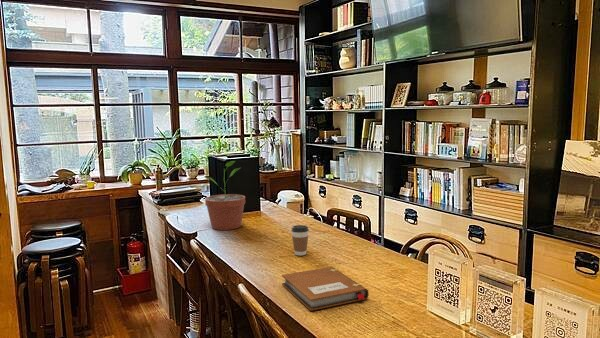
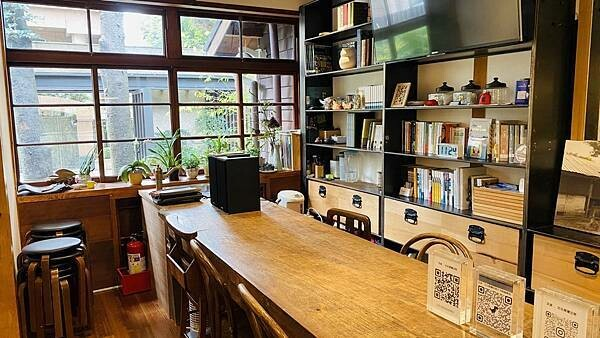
- potted plant (225, 193)
- coffee cup (300, 240)
- notebook (324, 286)
